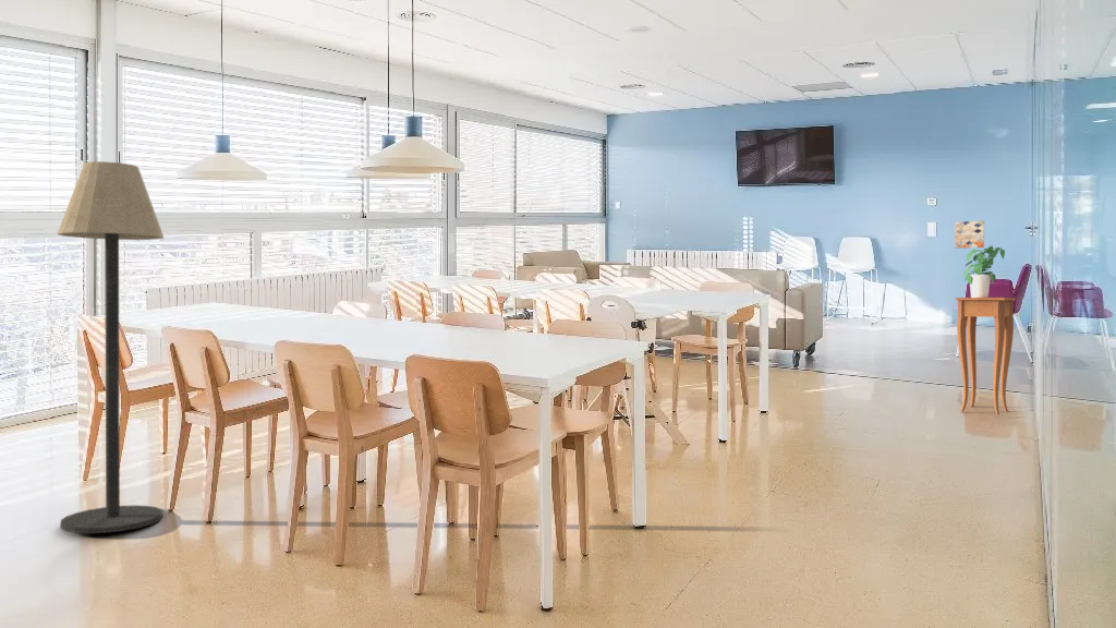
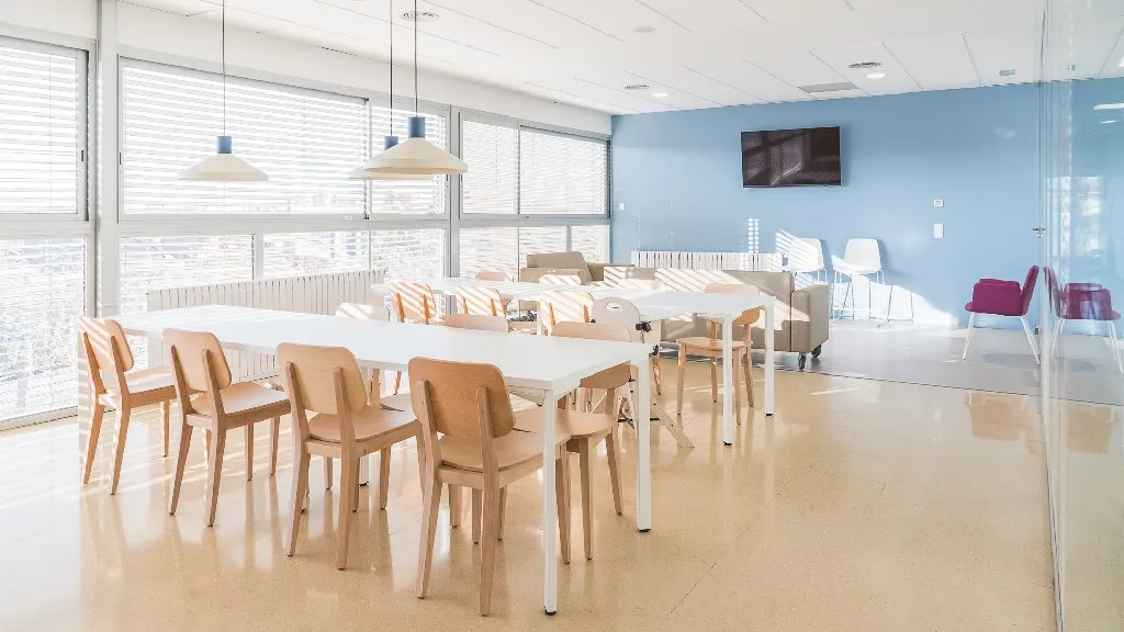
- wall art (969, 234)
- potted plant (983, 270)
- side table (994, 357)
- floor lamp (111, 343)
